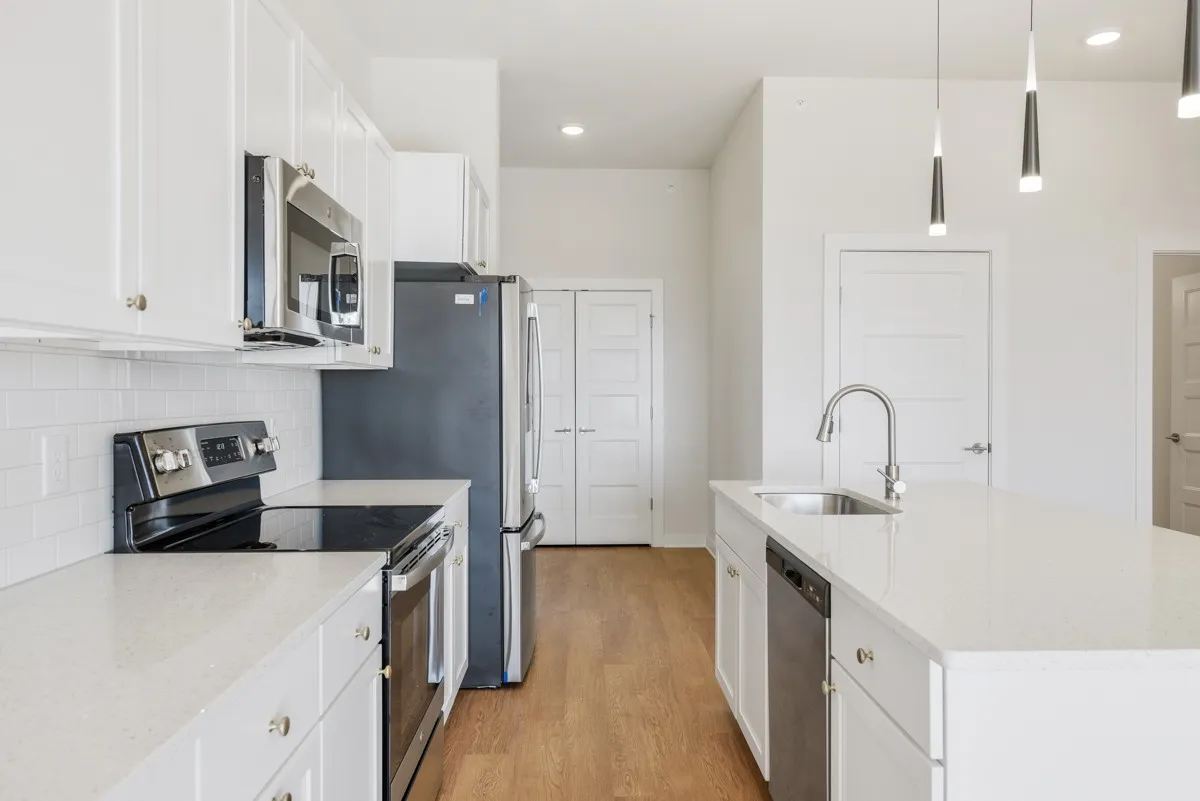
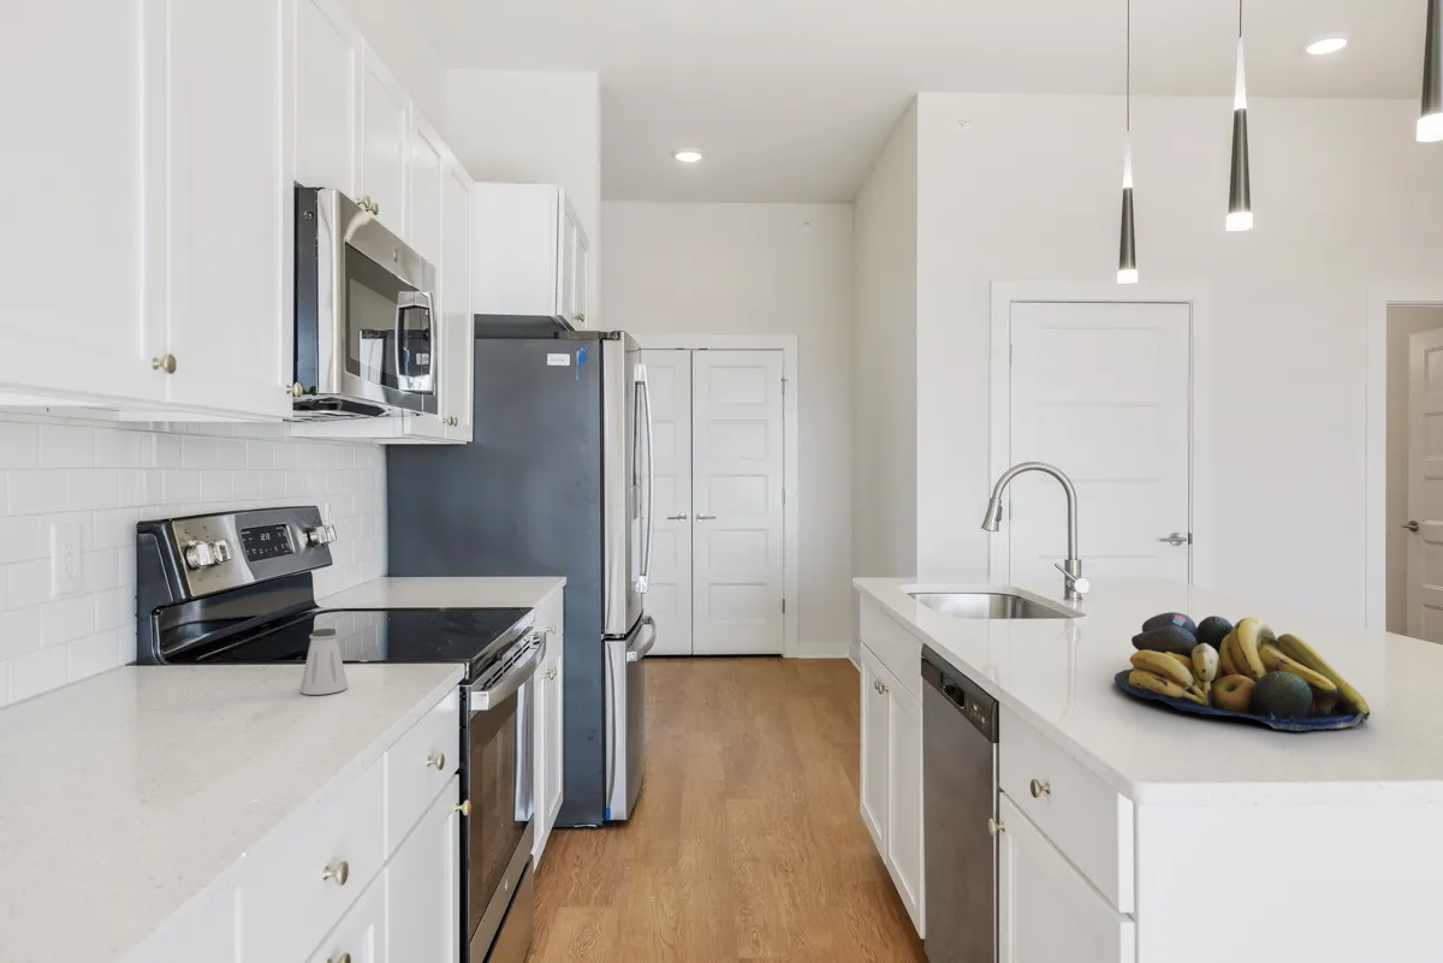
+ fruit bowl (1233, 656)
+ saltshaker (323, 659)
